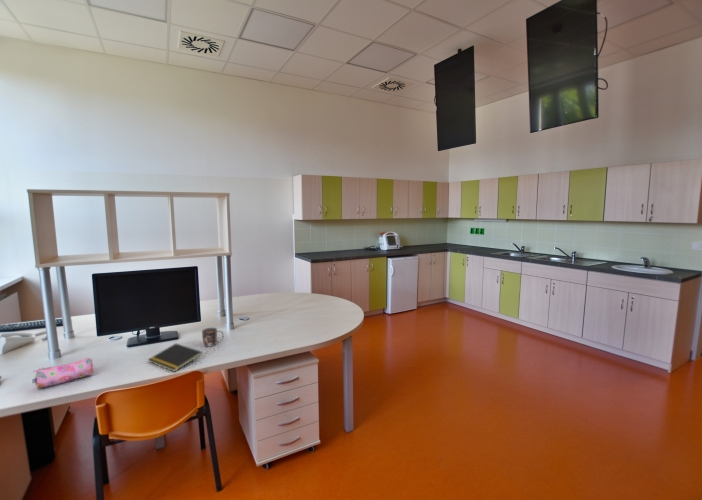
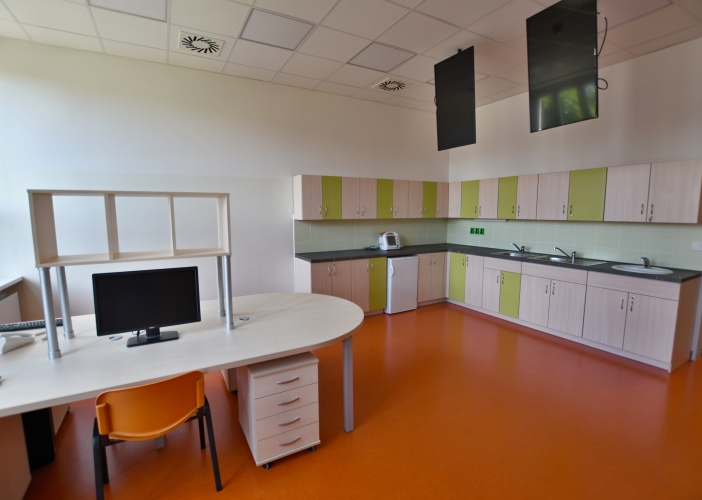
- notepad (175, 356)
- pencil case (64, 372)
- mug (213, 337)
